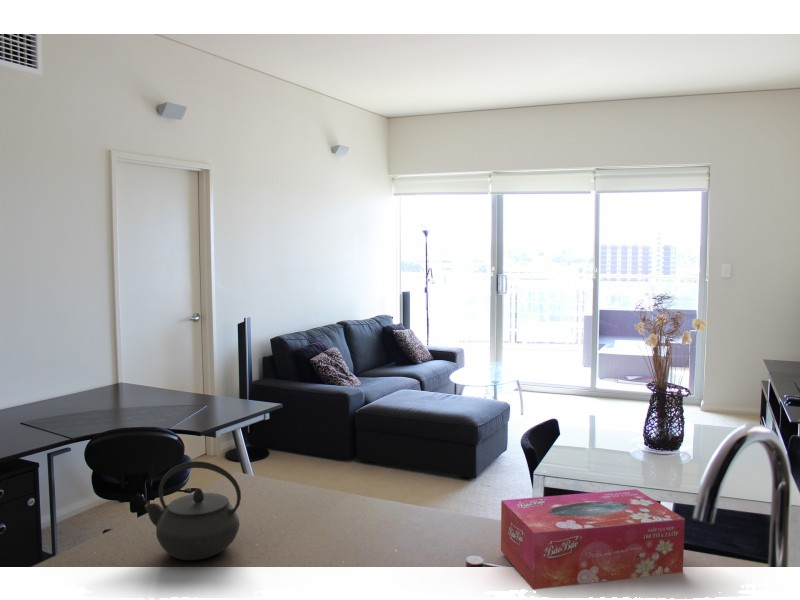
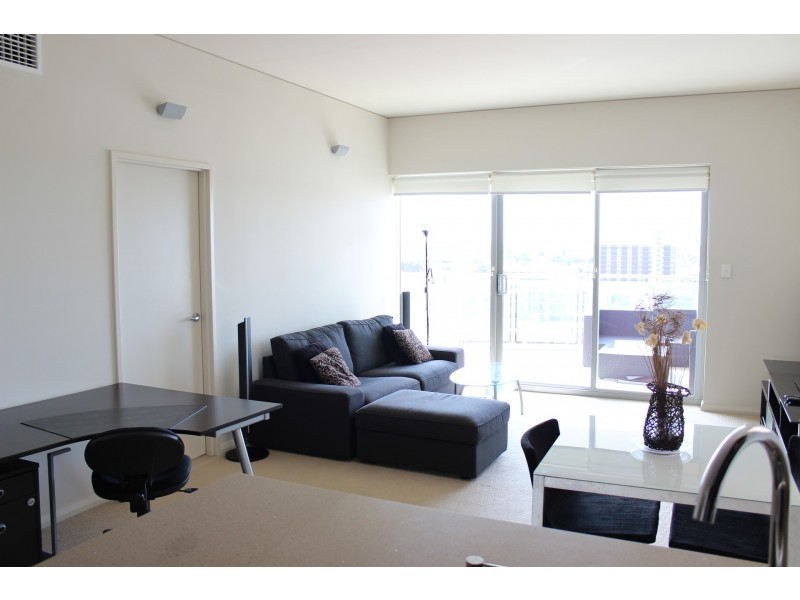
- kettle (192, 505)
- tissue box (589, 535)
